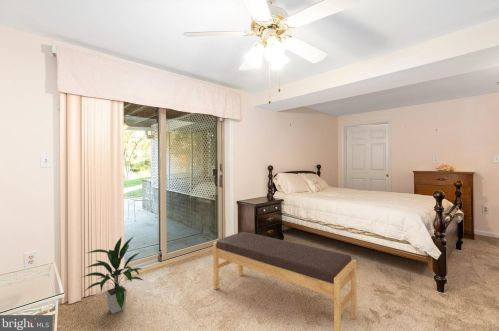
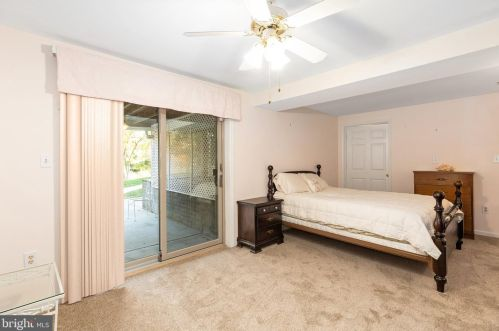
- indoor plant (115, 274)
- bench (277, 273)
